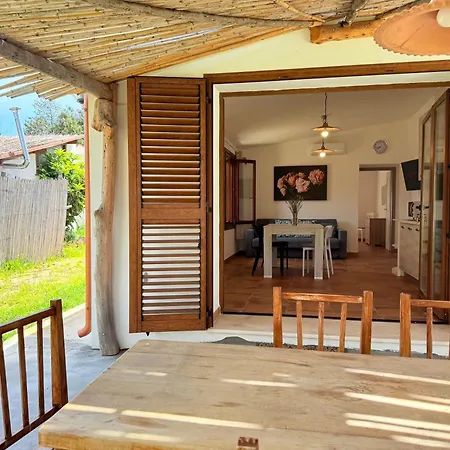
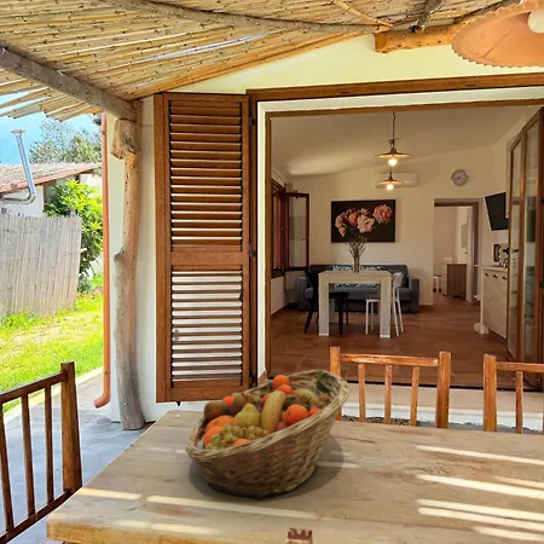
+ fruit basket (268, 423)
